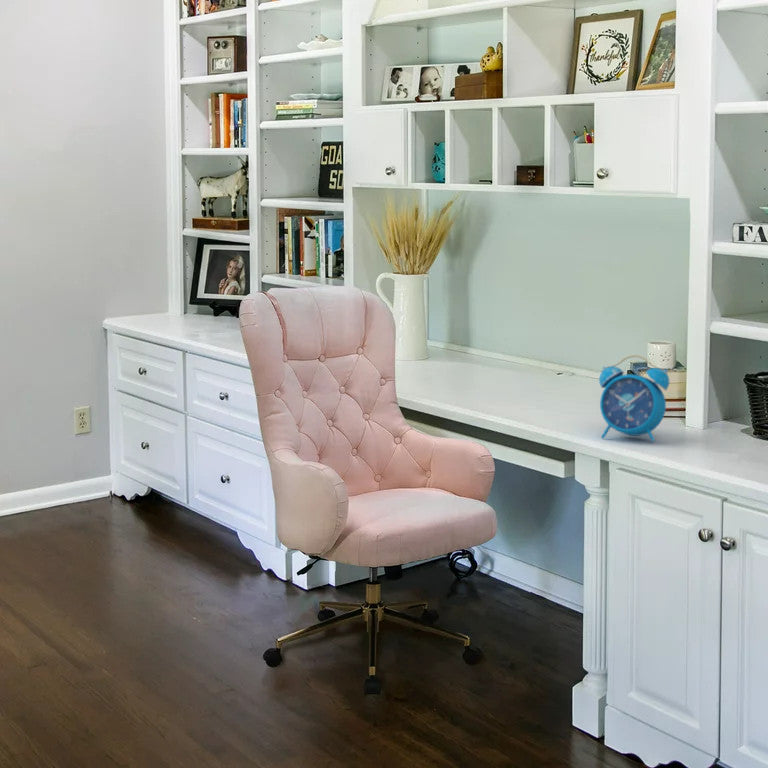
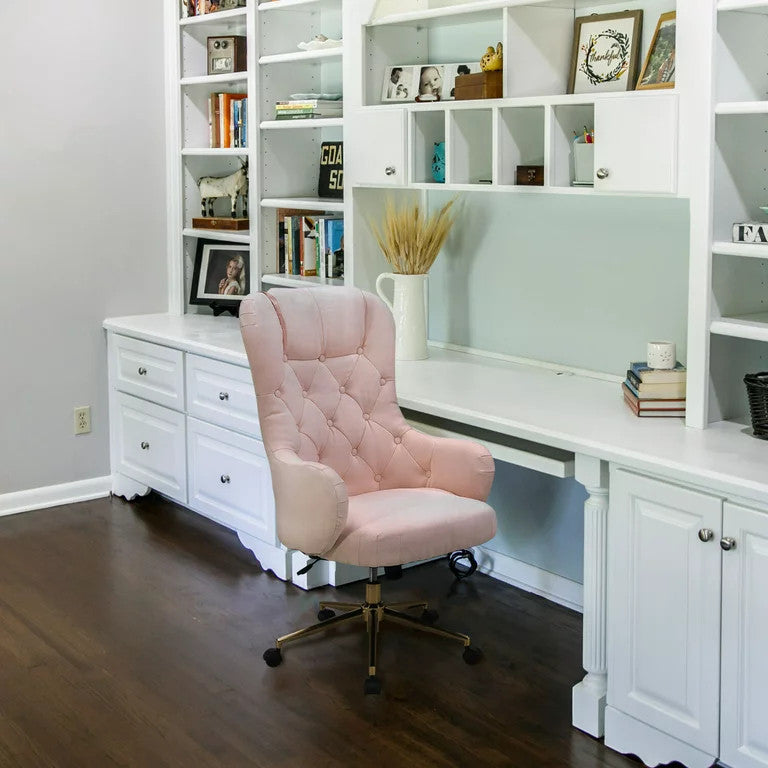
- alarm clock (632, 397)
